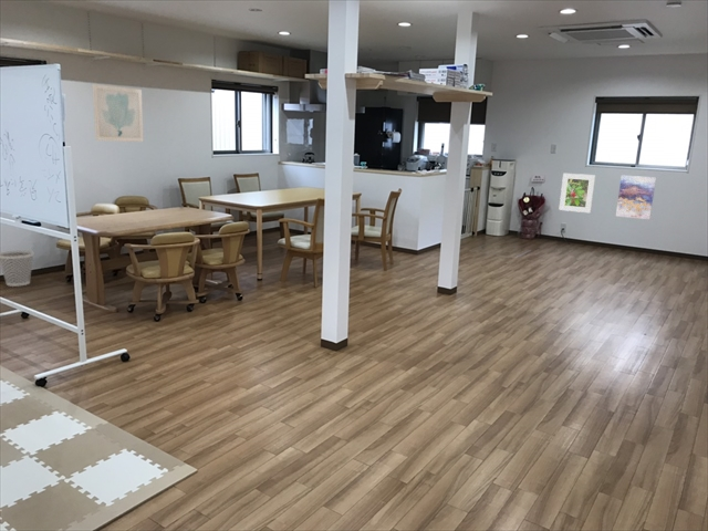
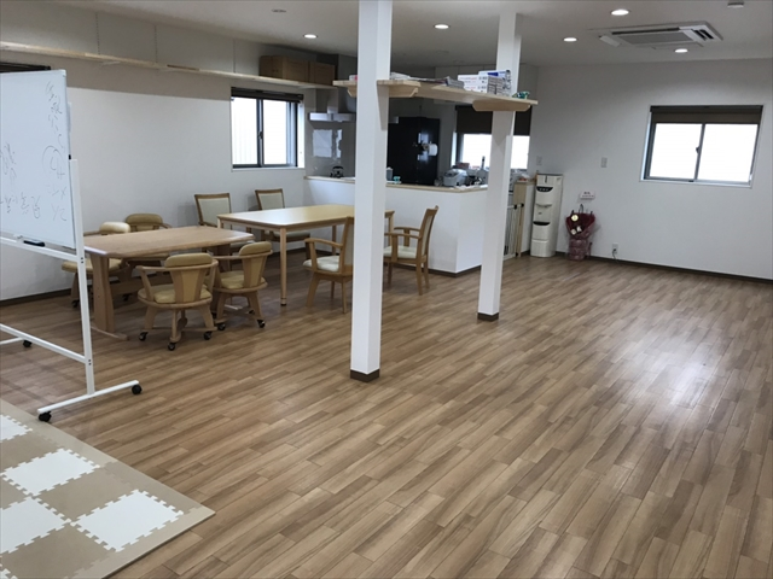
- wastebasket (17, 268)
- wall art (635, 197)
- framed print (576, 192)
- wall art (118, 114)
